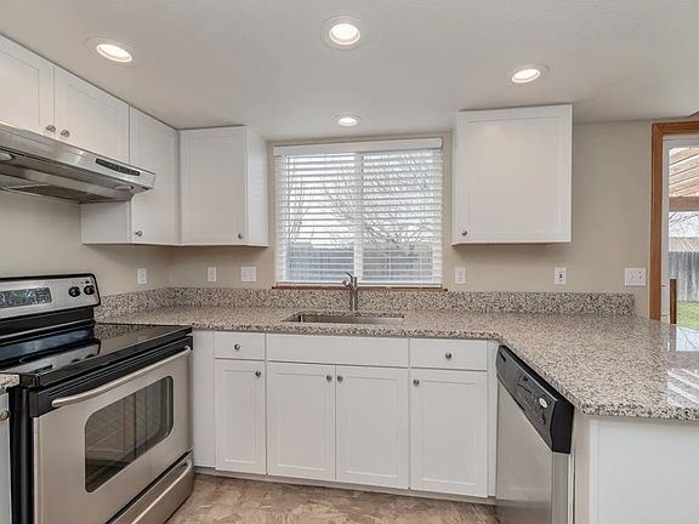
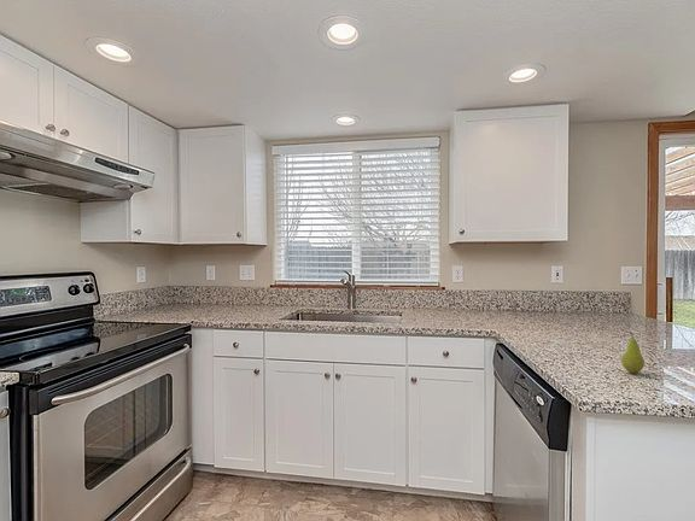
+ fruit (632, 352)
